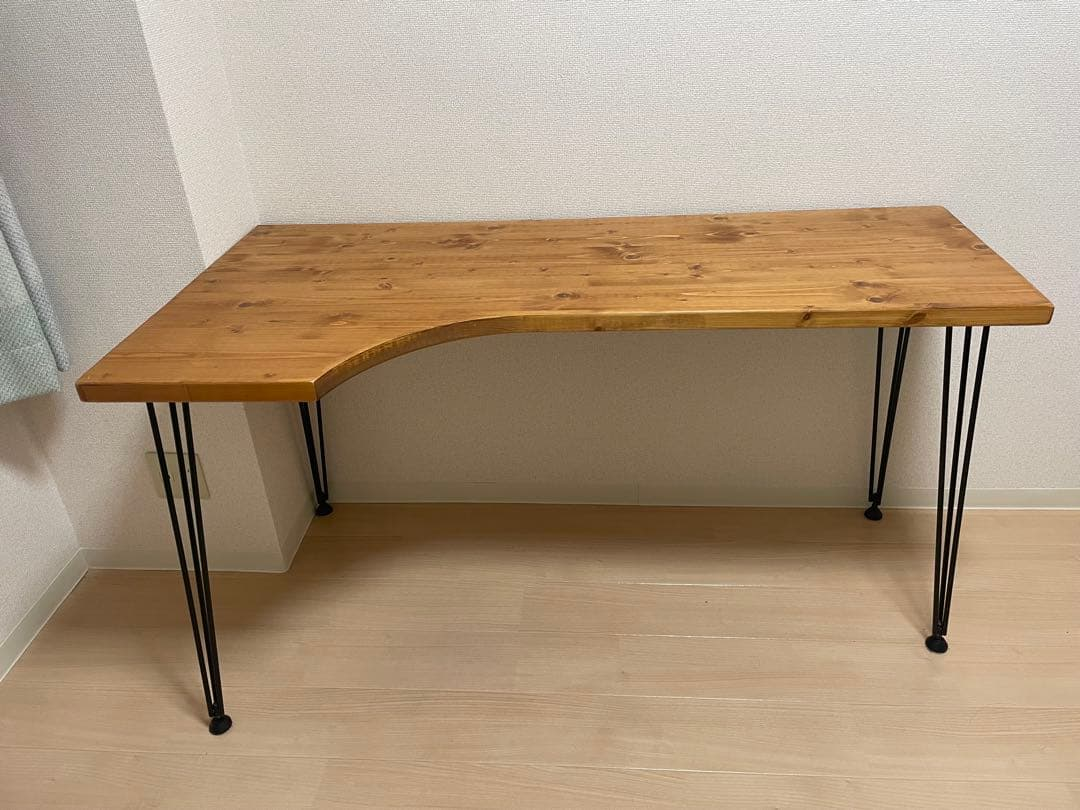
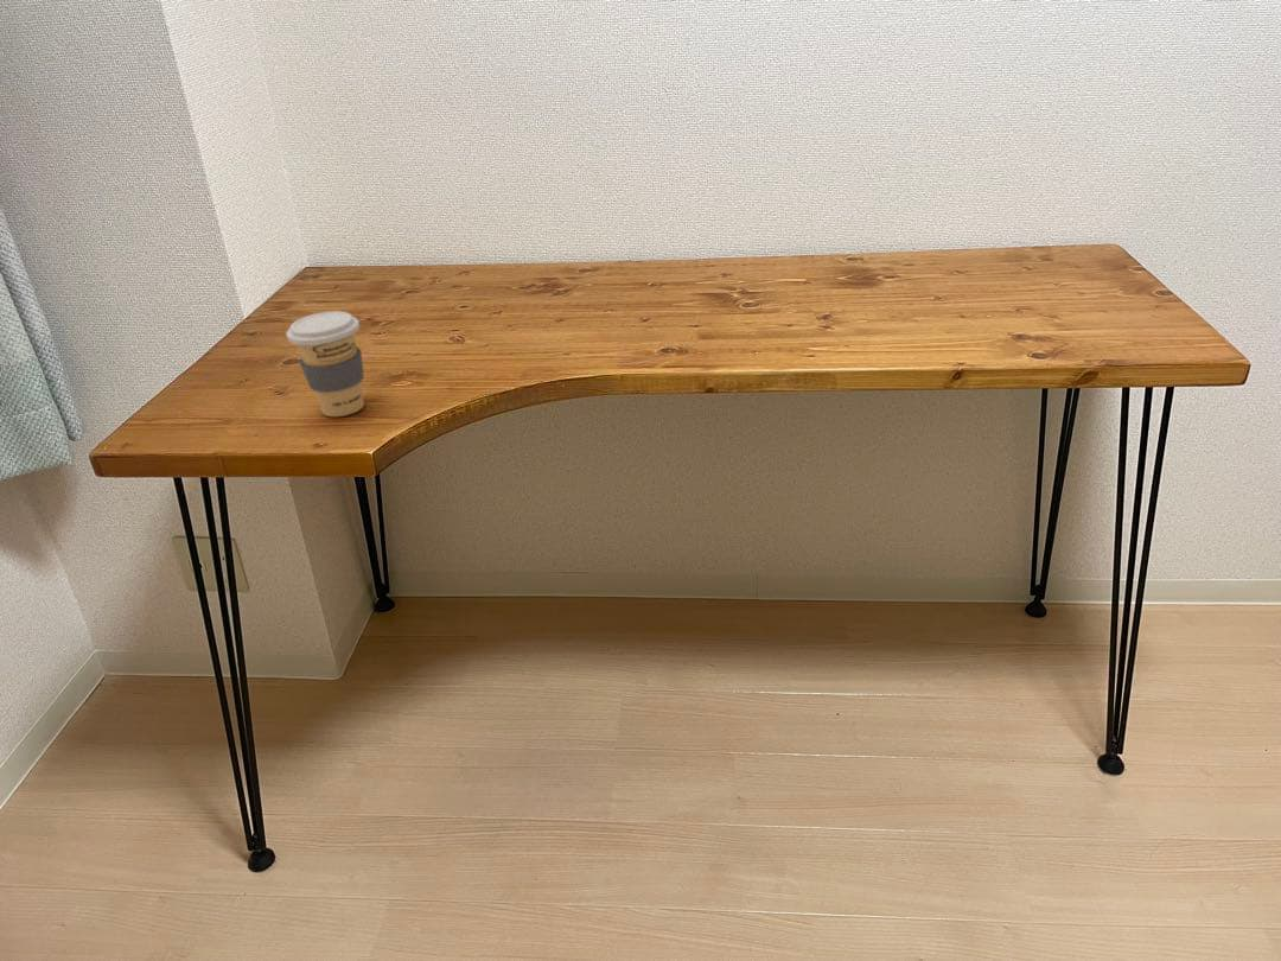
+ coffee cup (332, 365)
